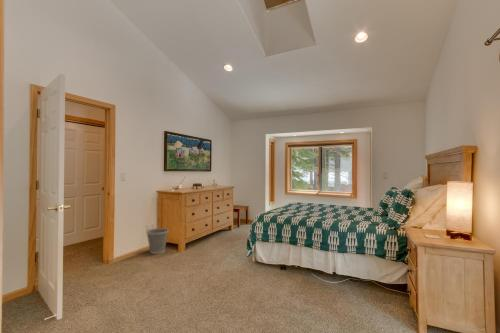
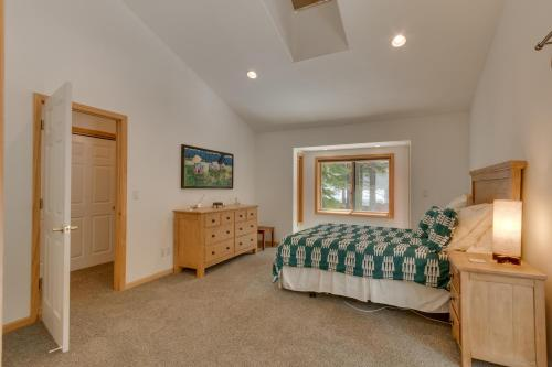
- wastebasket (157, 240)
